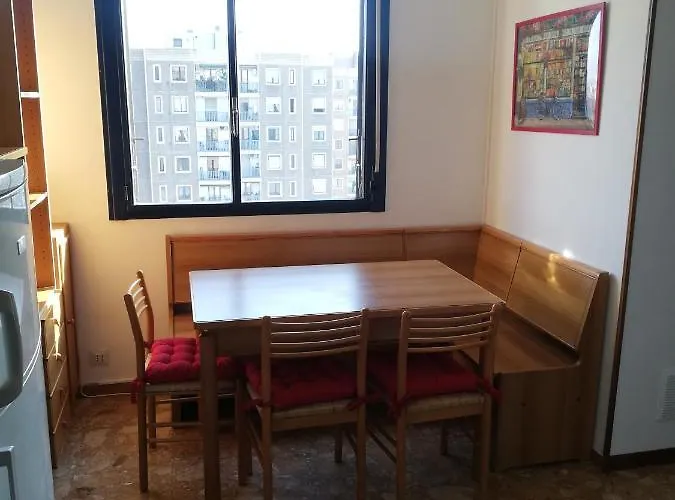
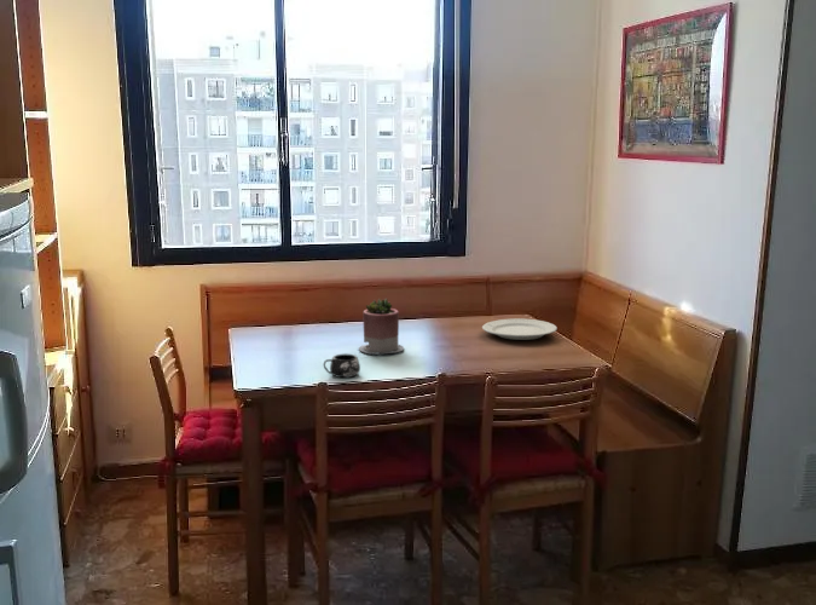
+ mug (341, 365)
+ chinaware (519, 329)
+ succulent planter (381, 324)
